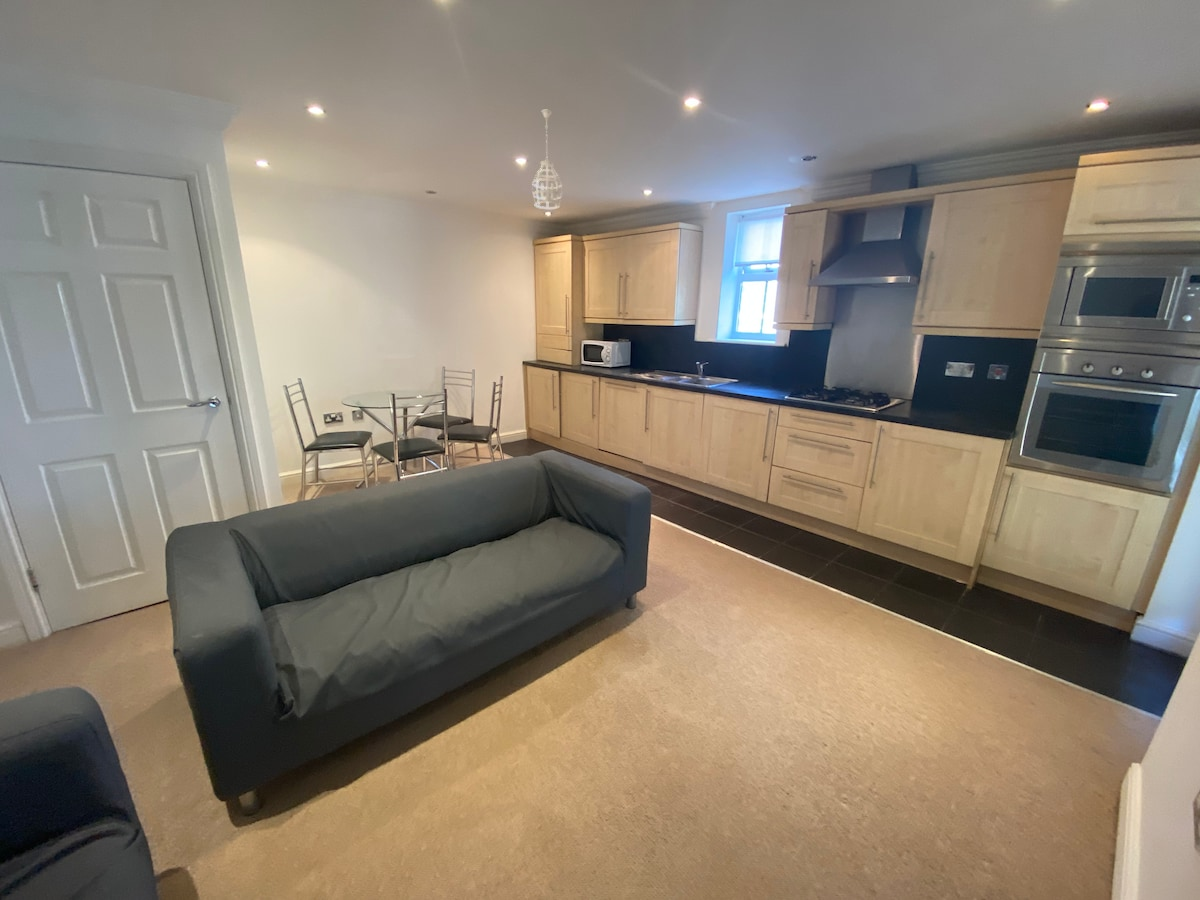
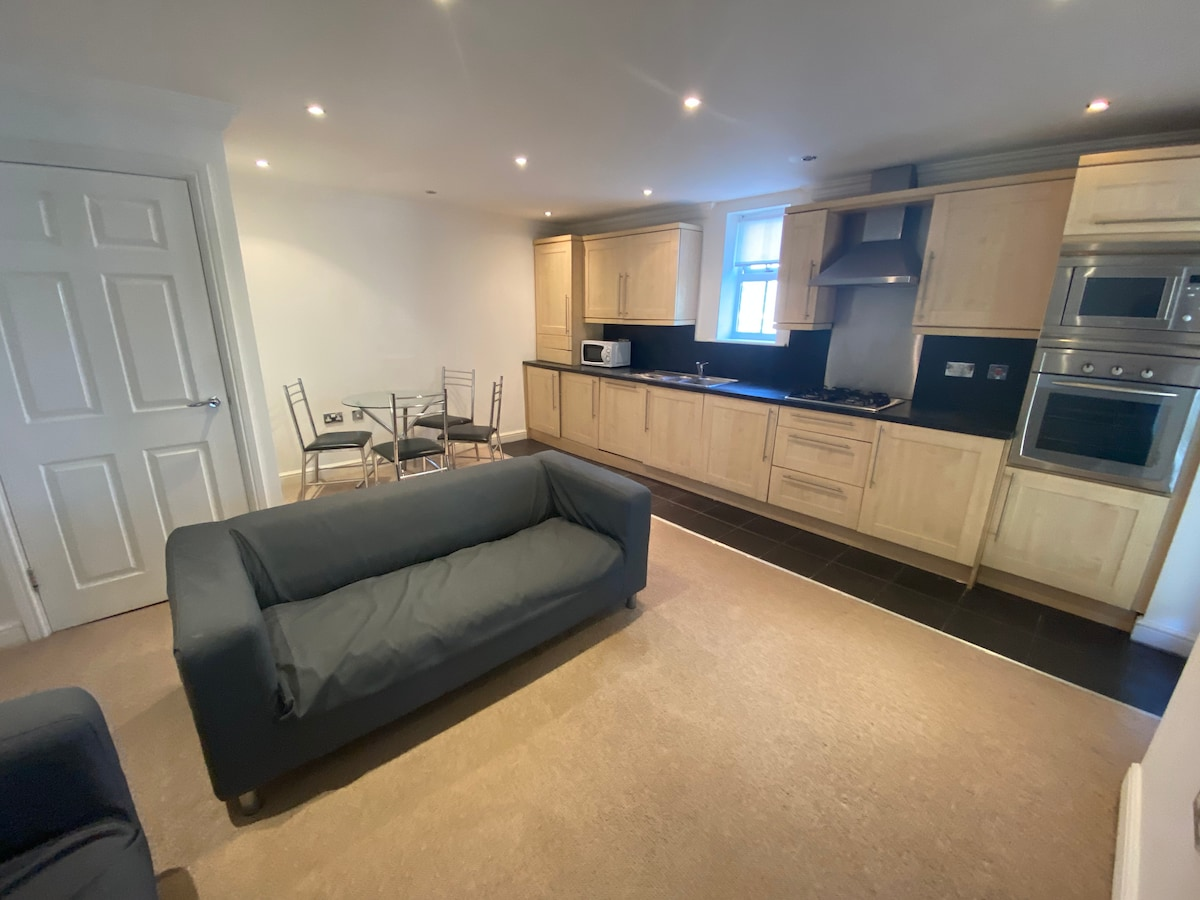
- pendant light (547, 158)
